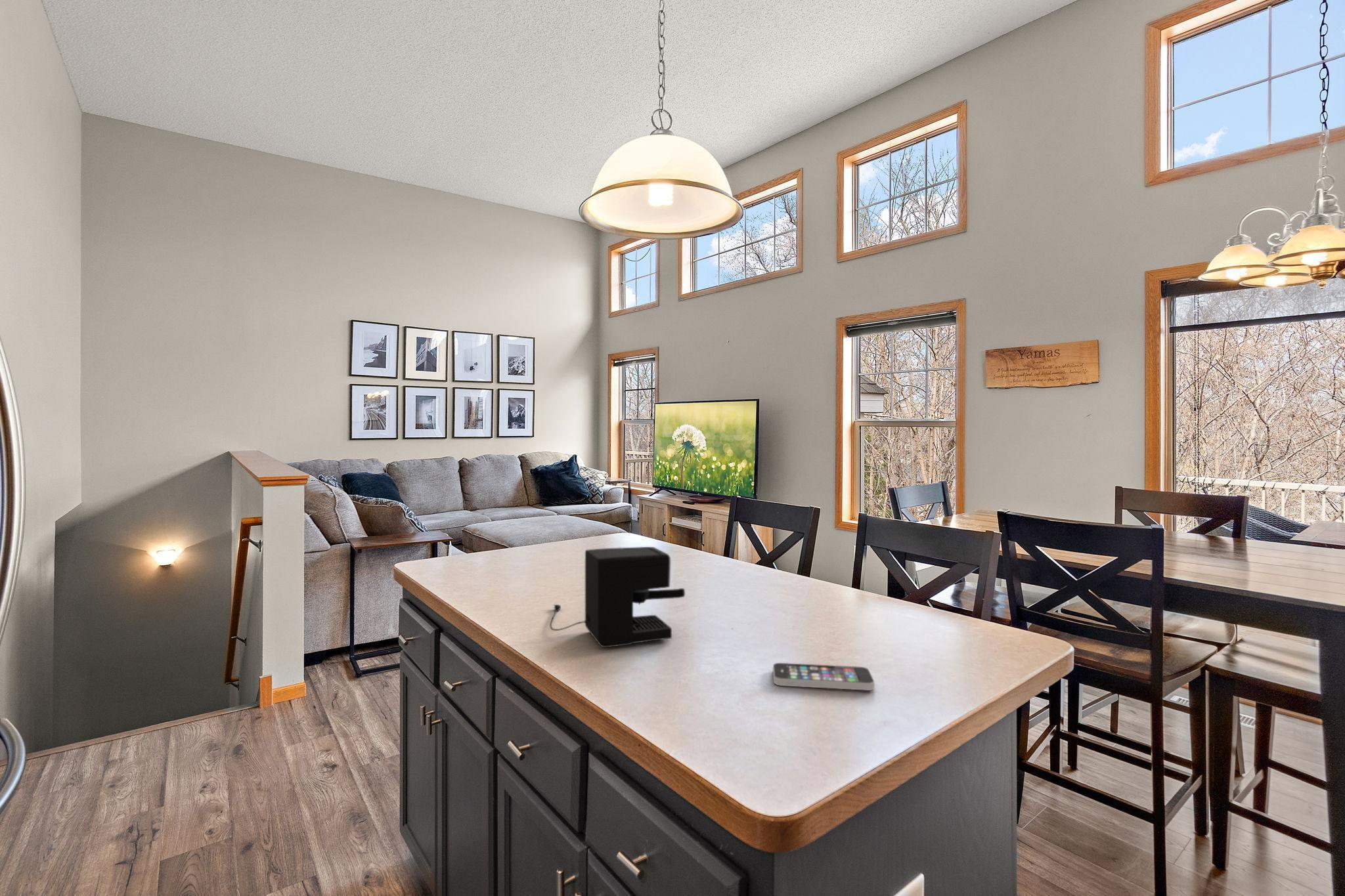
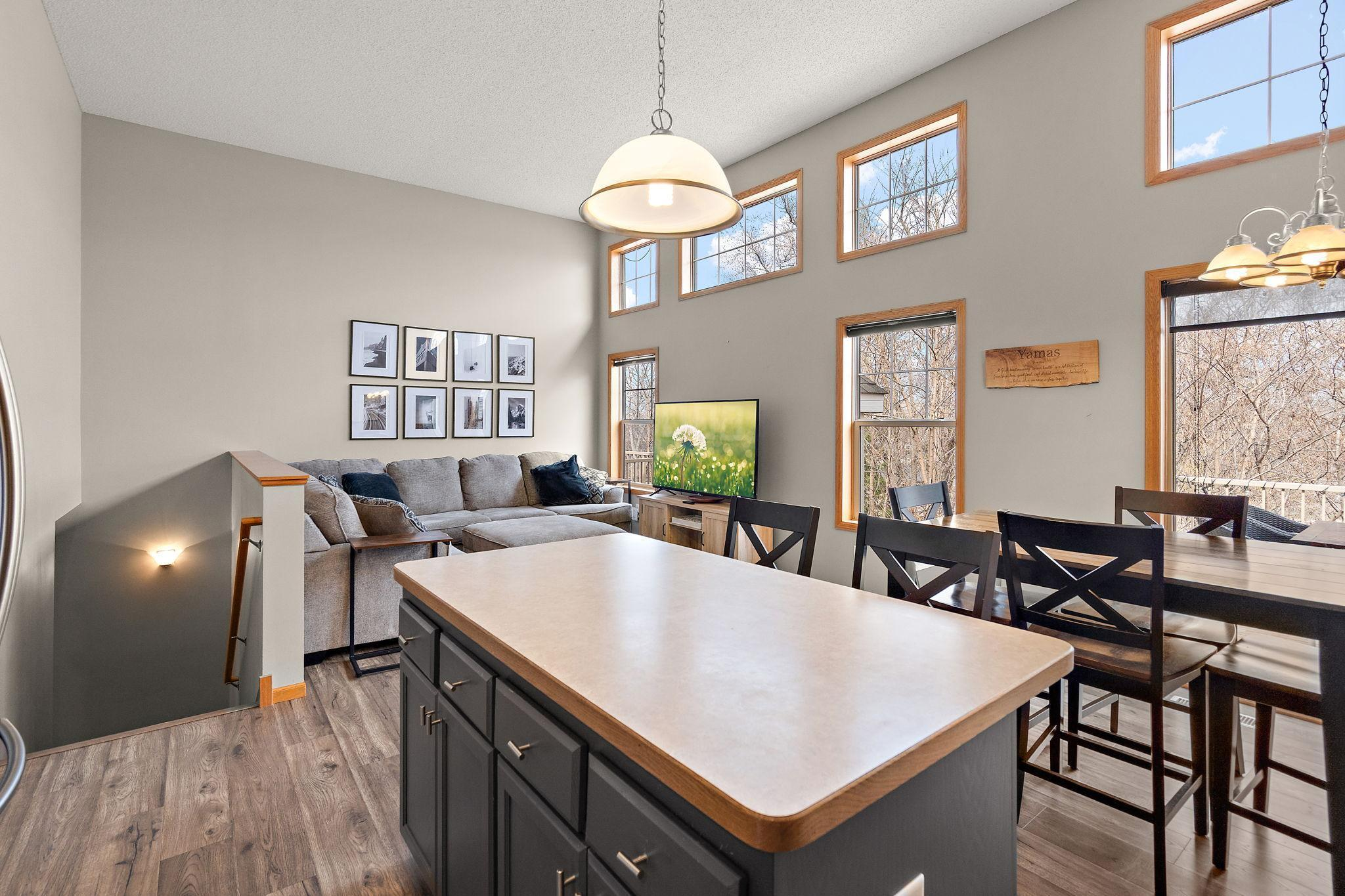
- smartphone (822, 676)
- coffee maker (611, 584)
